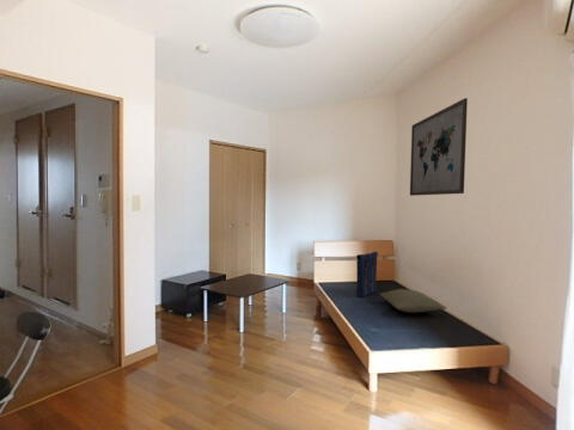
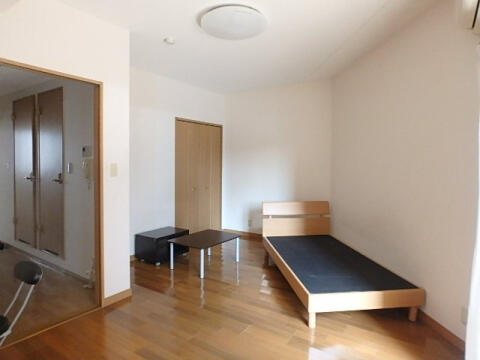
- pillow (410, 300)
- tote bag (366, 272)
- wall art (434, 154)
